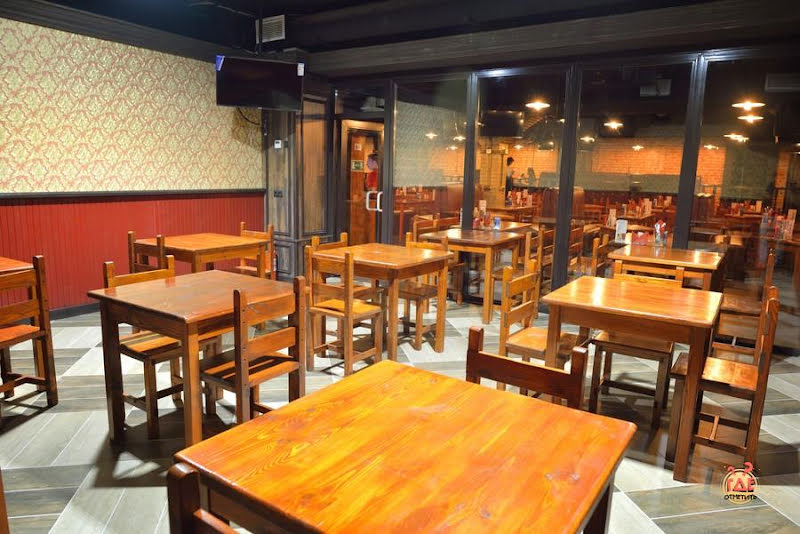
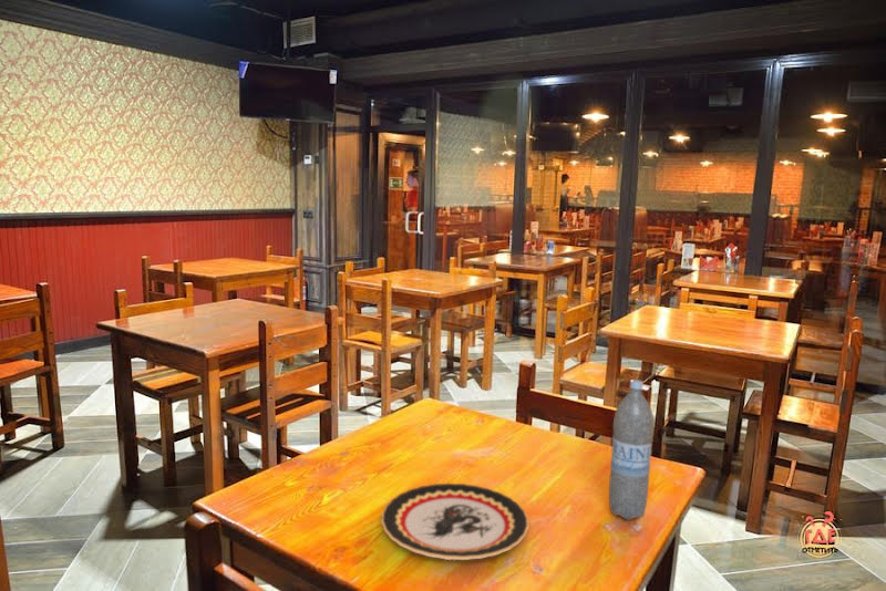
+ water bottle (631, 449)
+ plate (454, 521)
